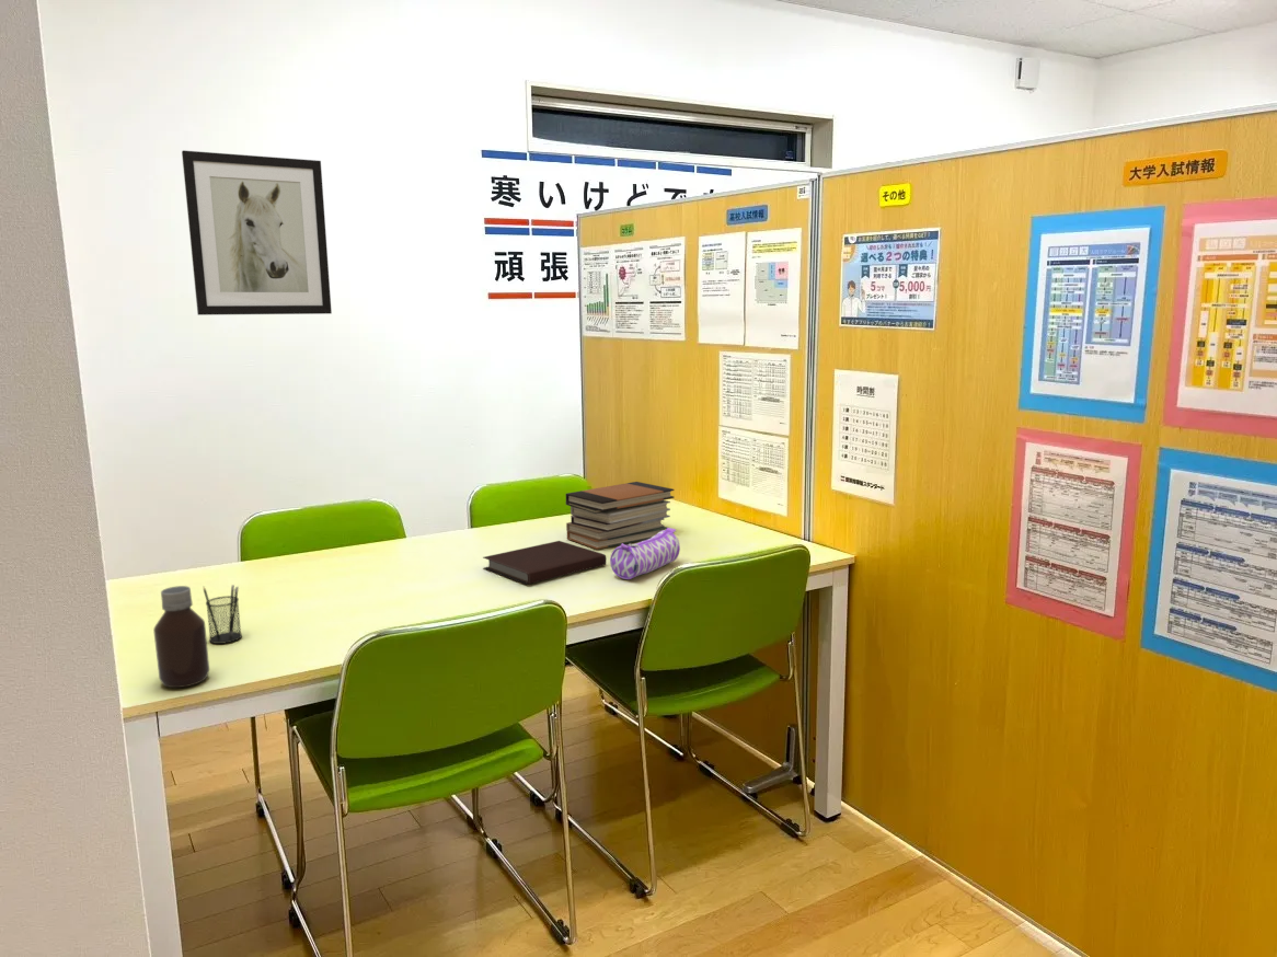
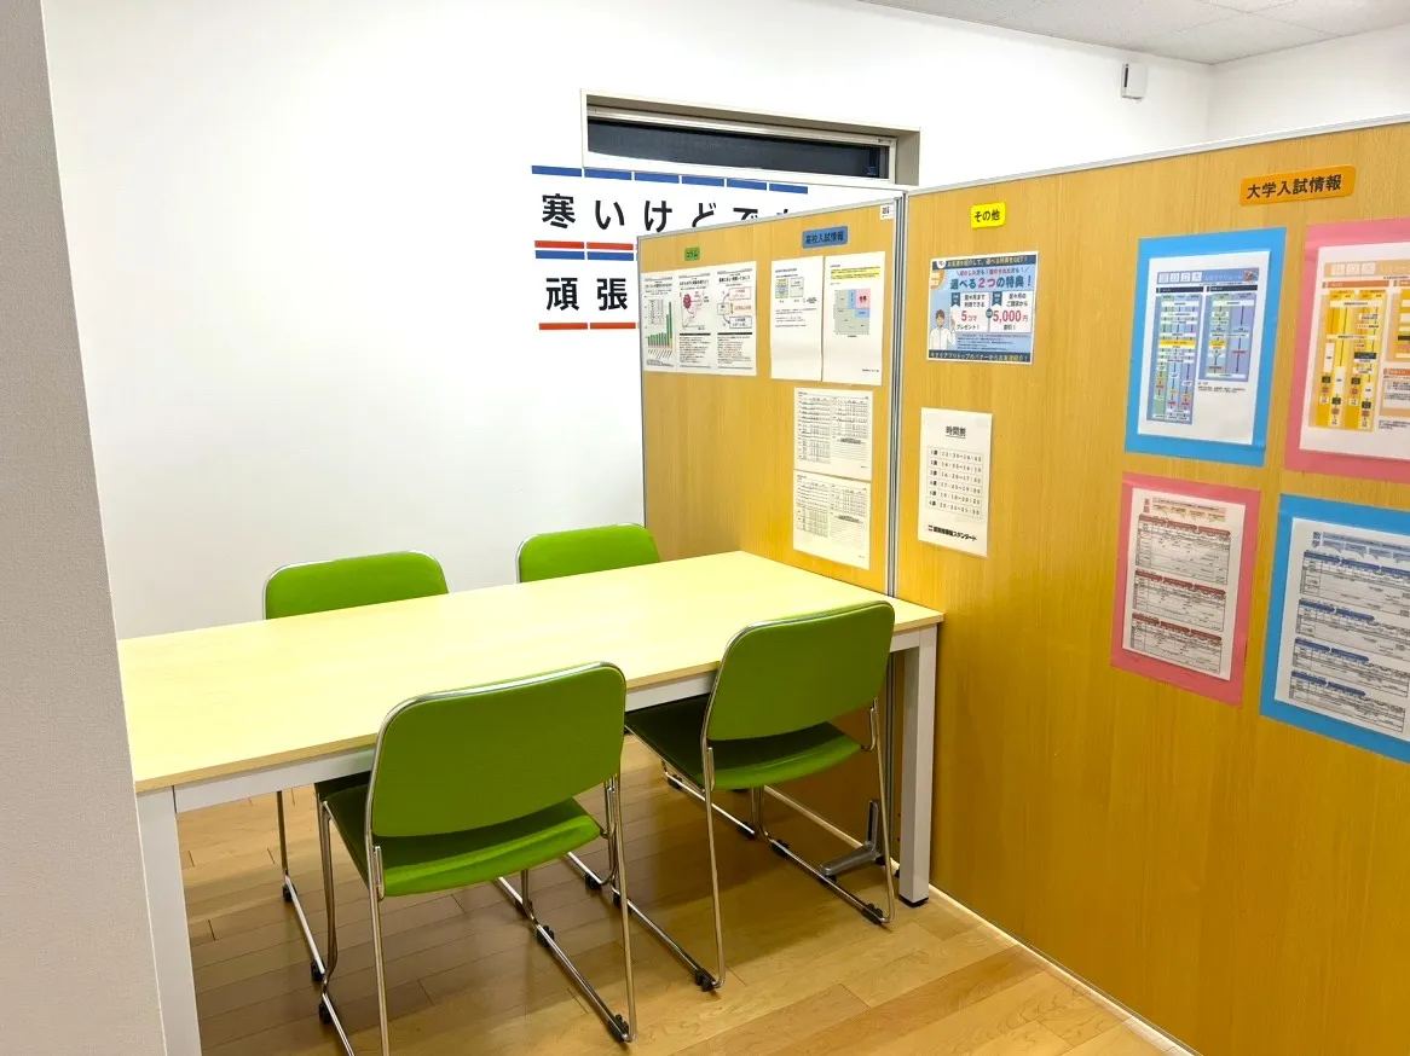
- book stack (620, 514)
- pencil holder (222, 610)
- notebook (544, 561)
- wall art (260, 237)
- bottle (180, 635)
- pencil case (645, 552)
